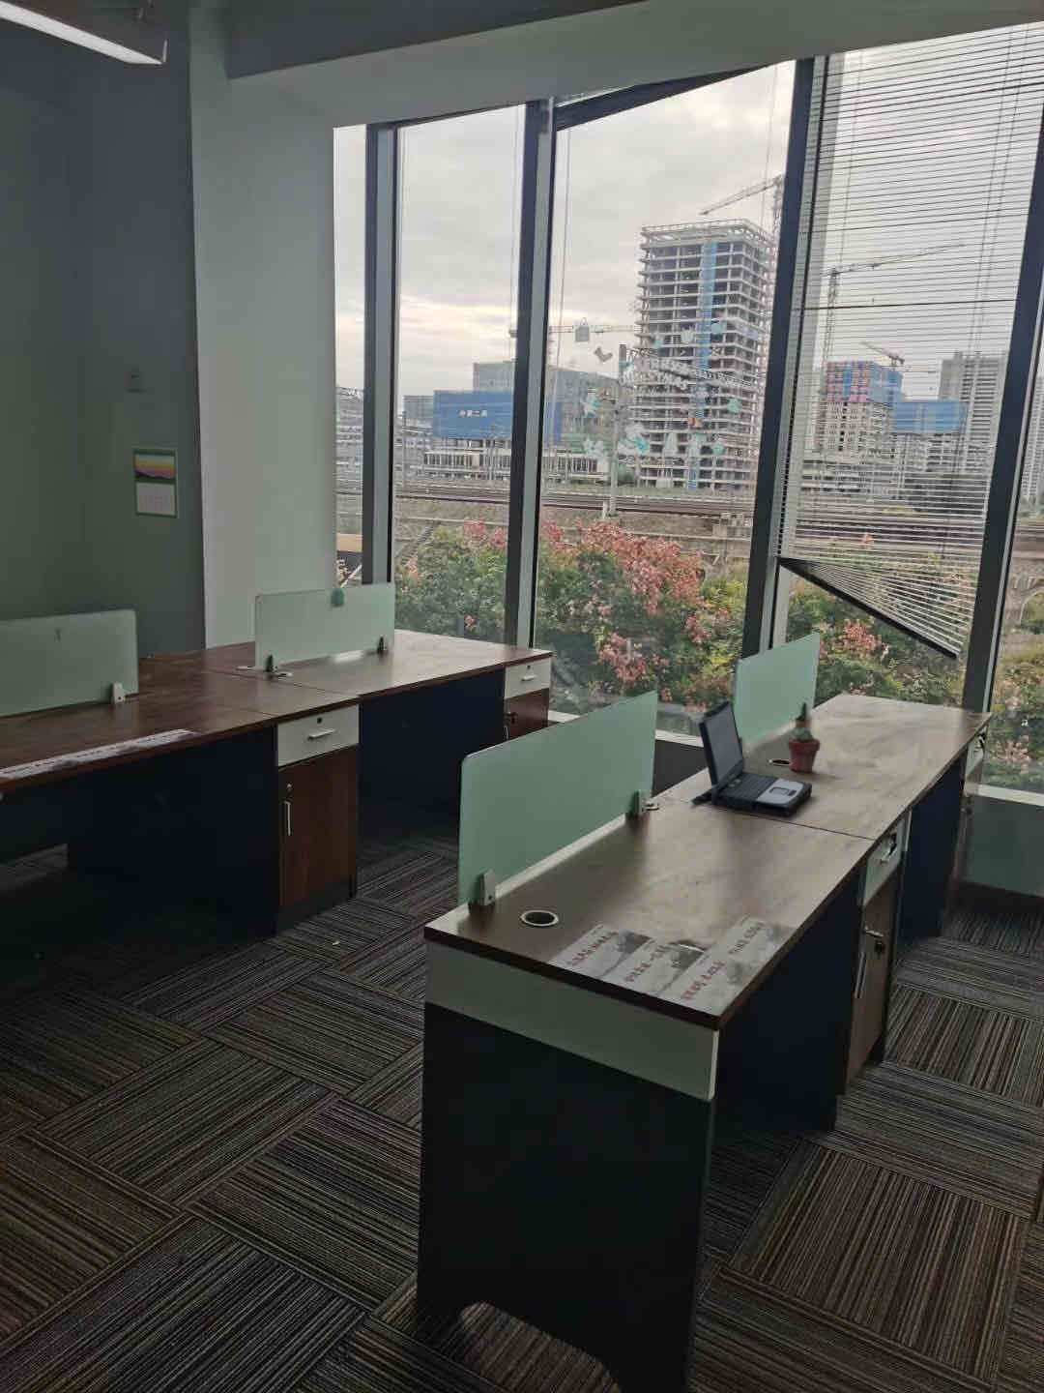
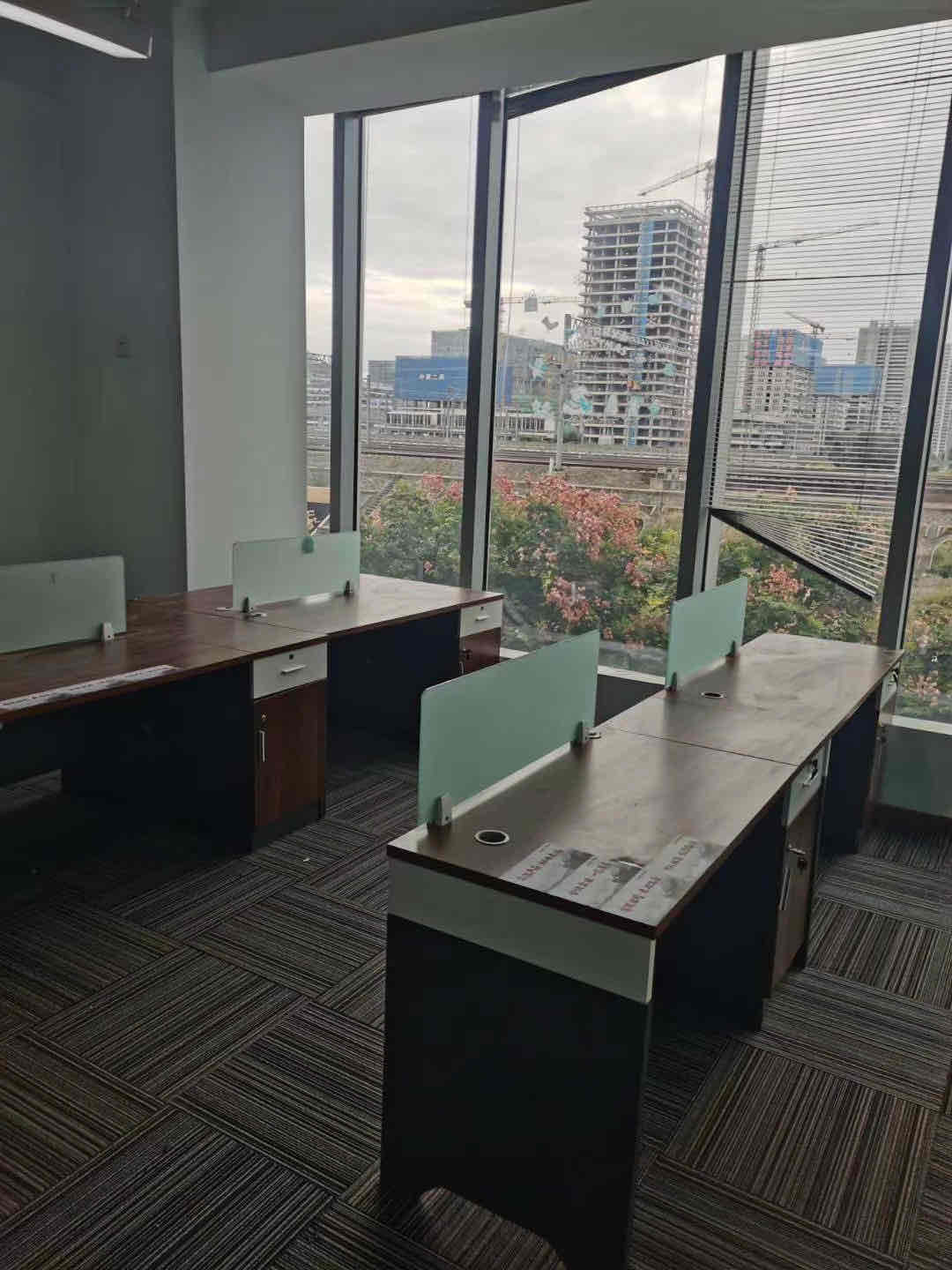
- potted succulent (803, 748)
- calendar (156, 482)
- laptop (744, 759)
